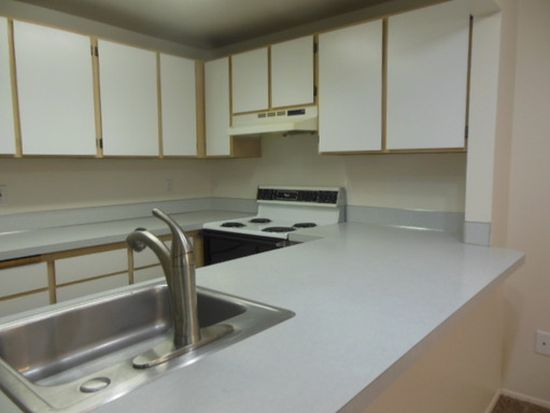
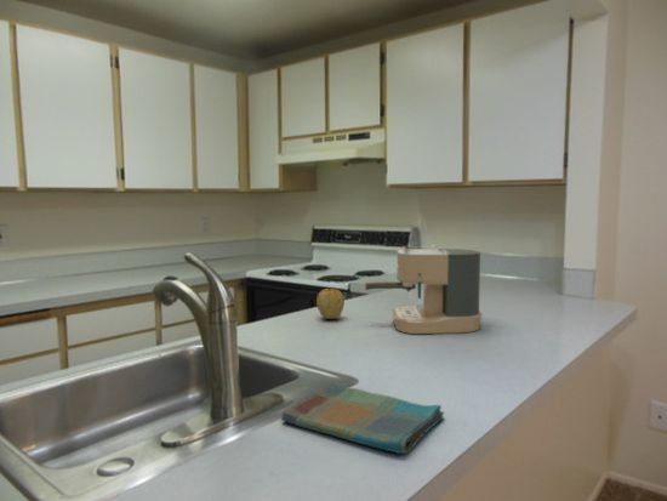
+ apple (330, 303)
+ dish towel (363, 412)
+ coffee maker (423, 285)
